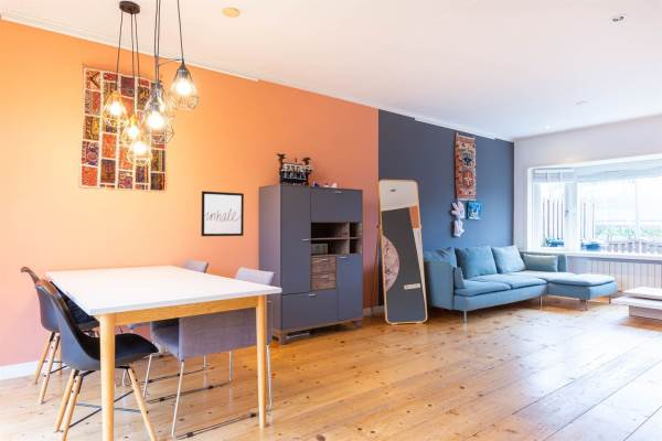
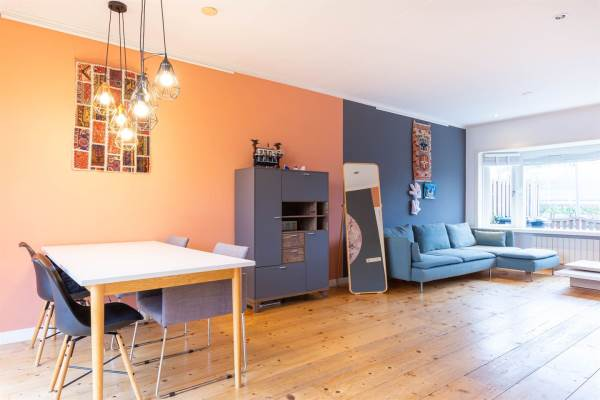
- wall art (223, 214)
